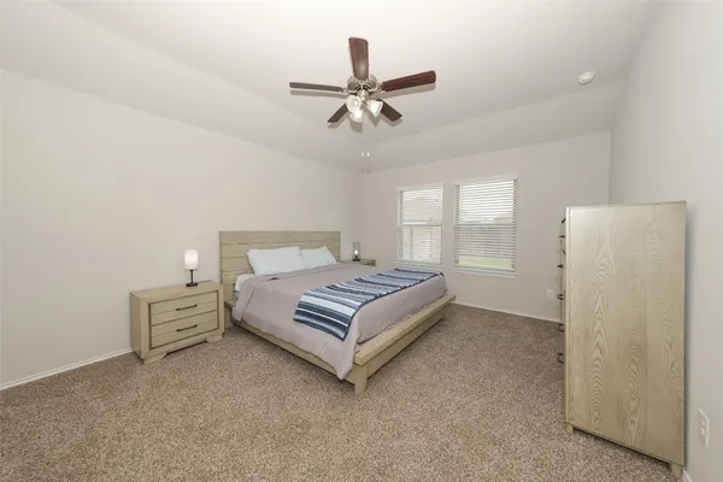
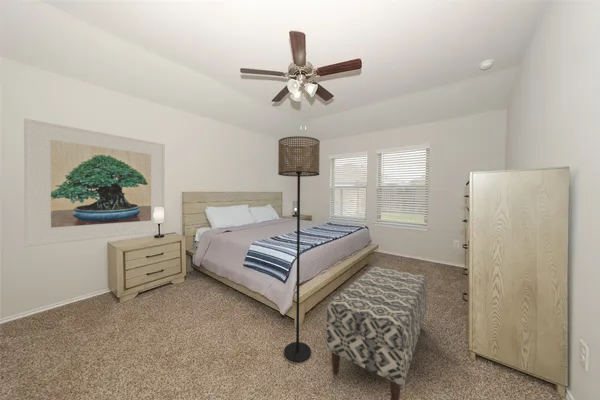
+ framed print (107, 185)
+ floor lamp (298, 247)
+ bench (383, 316)
